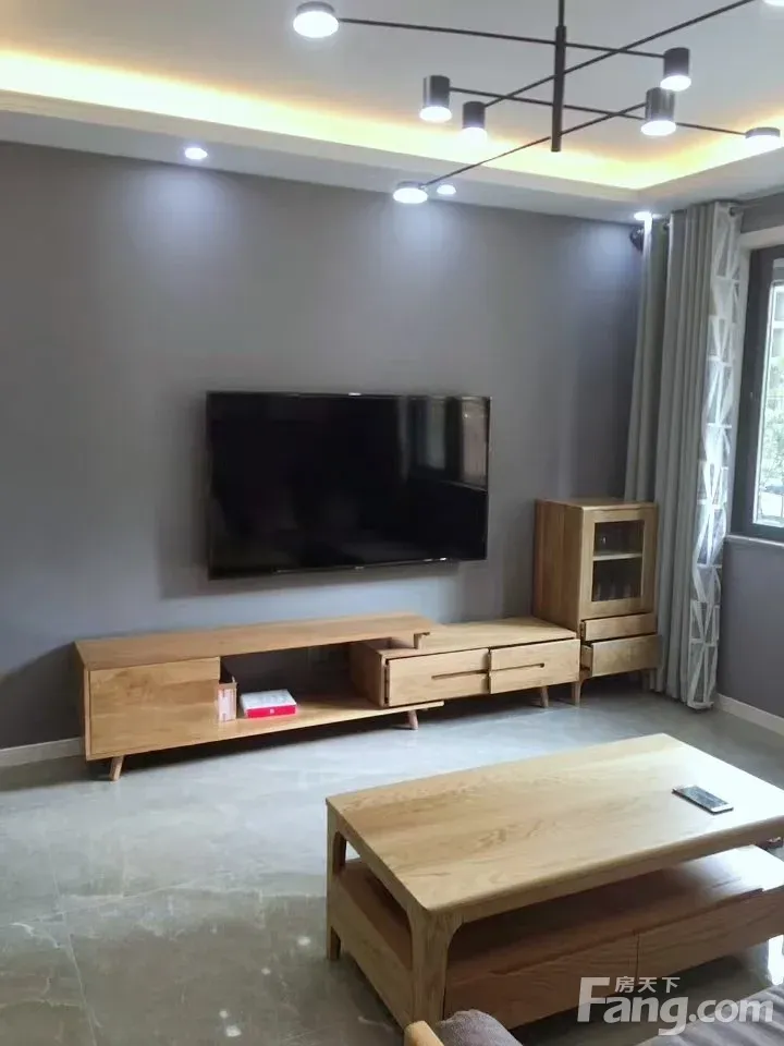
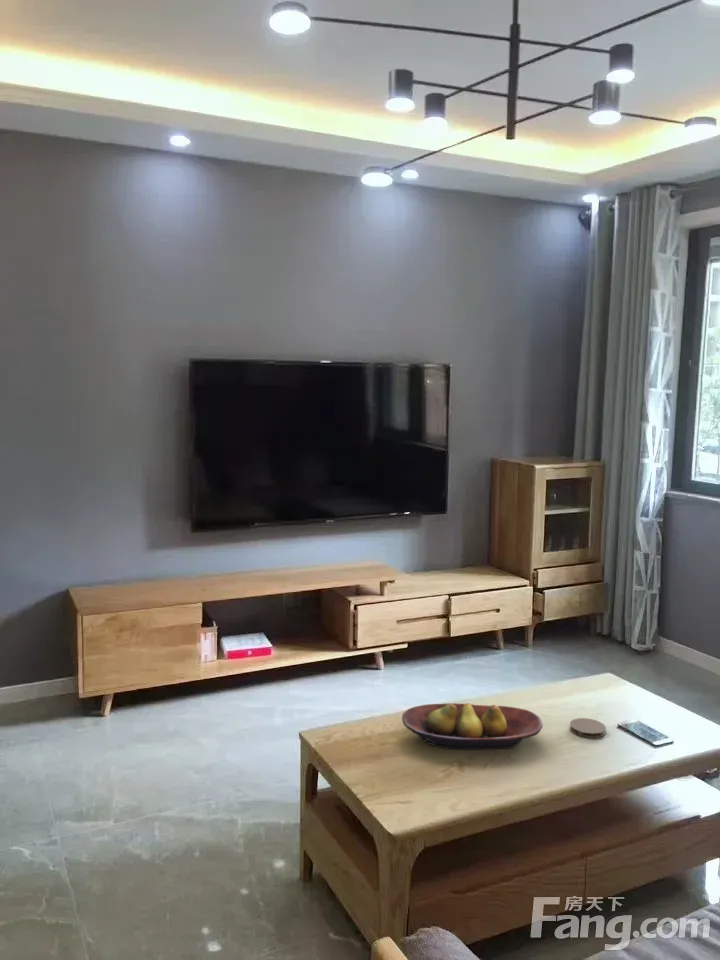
+ coaster (587, 727)
+ fruit bowl (472, 721)
